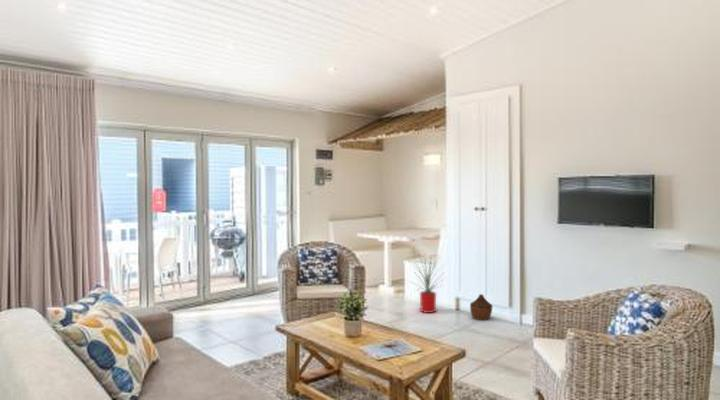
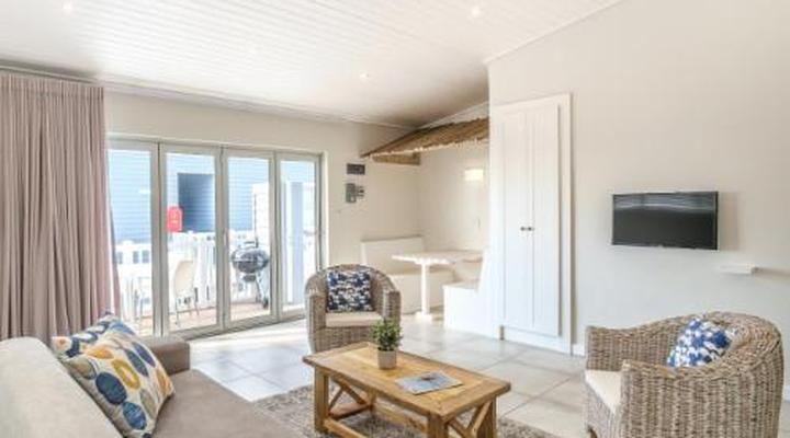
- house plant (428, 281)
- woven basket (481, 306)
